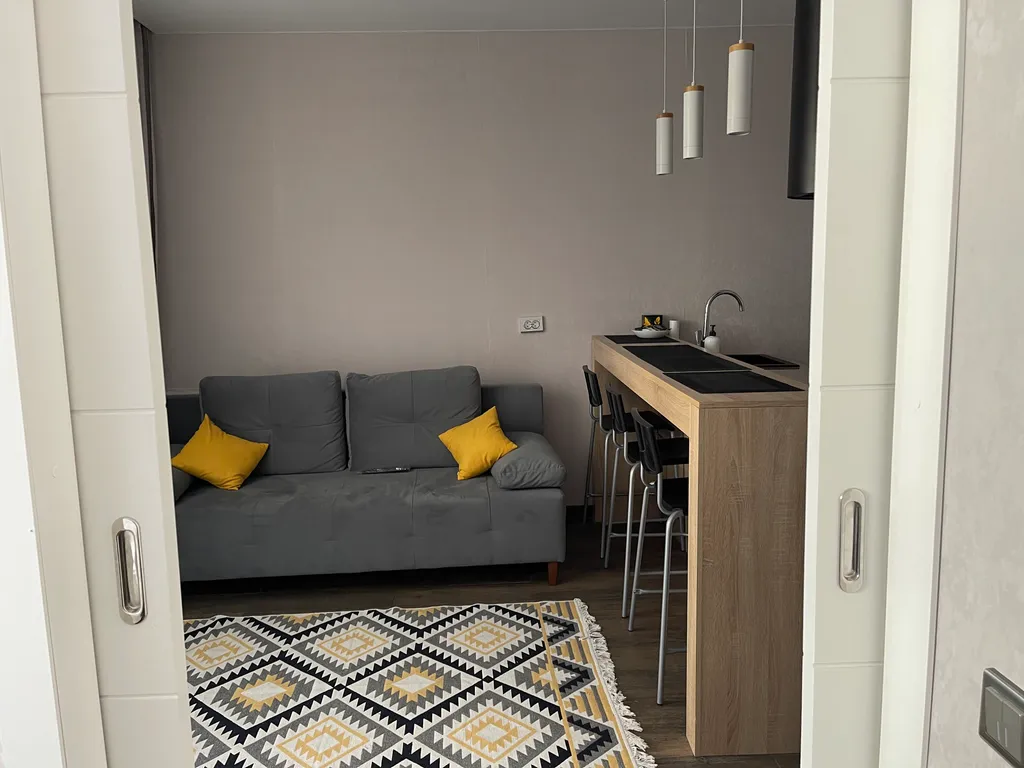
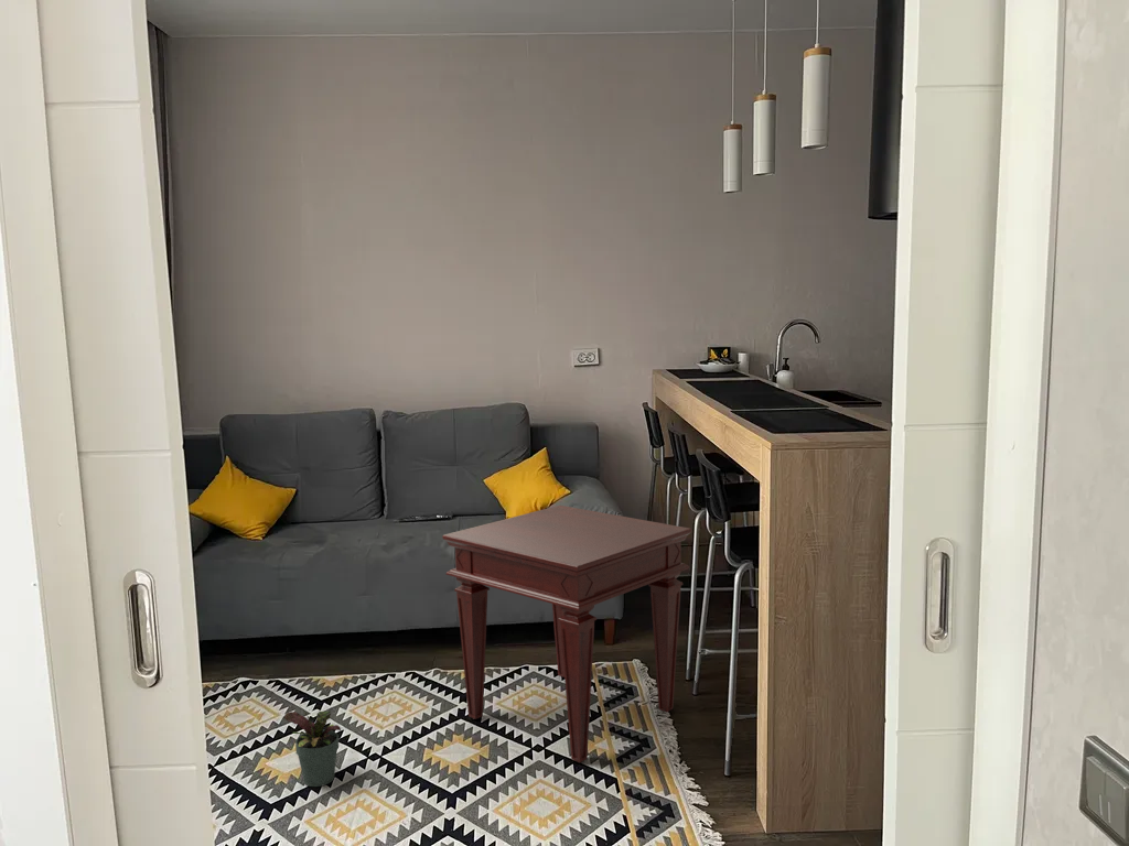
+ side table (569, 622)
+ potted plant (310, 739)
